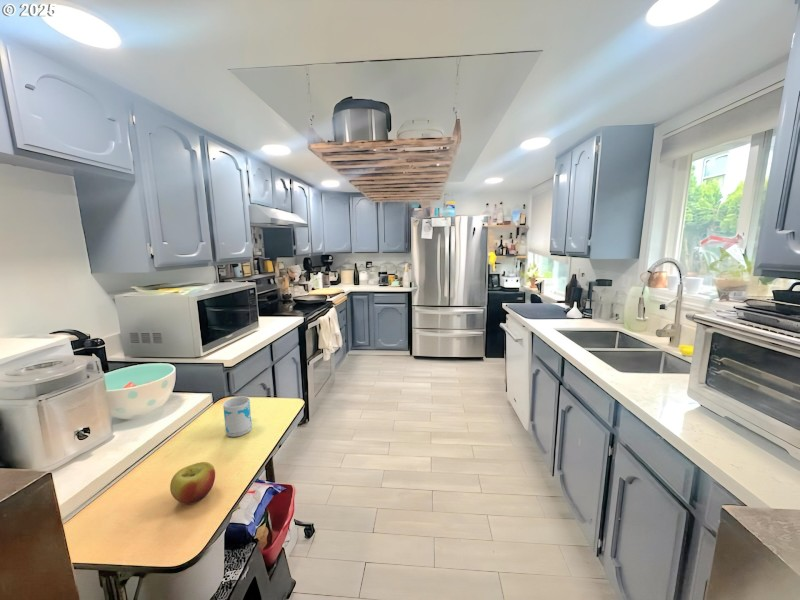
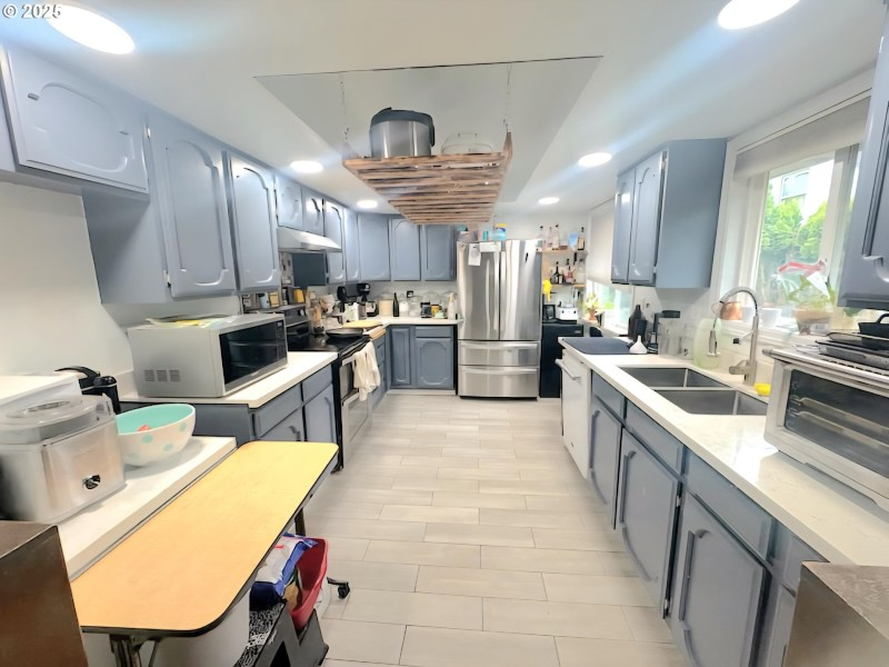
- mug (240, 413)
- apple (193, 482)
